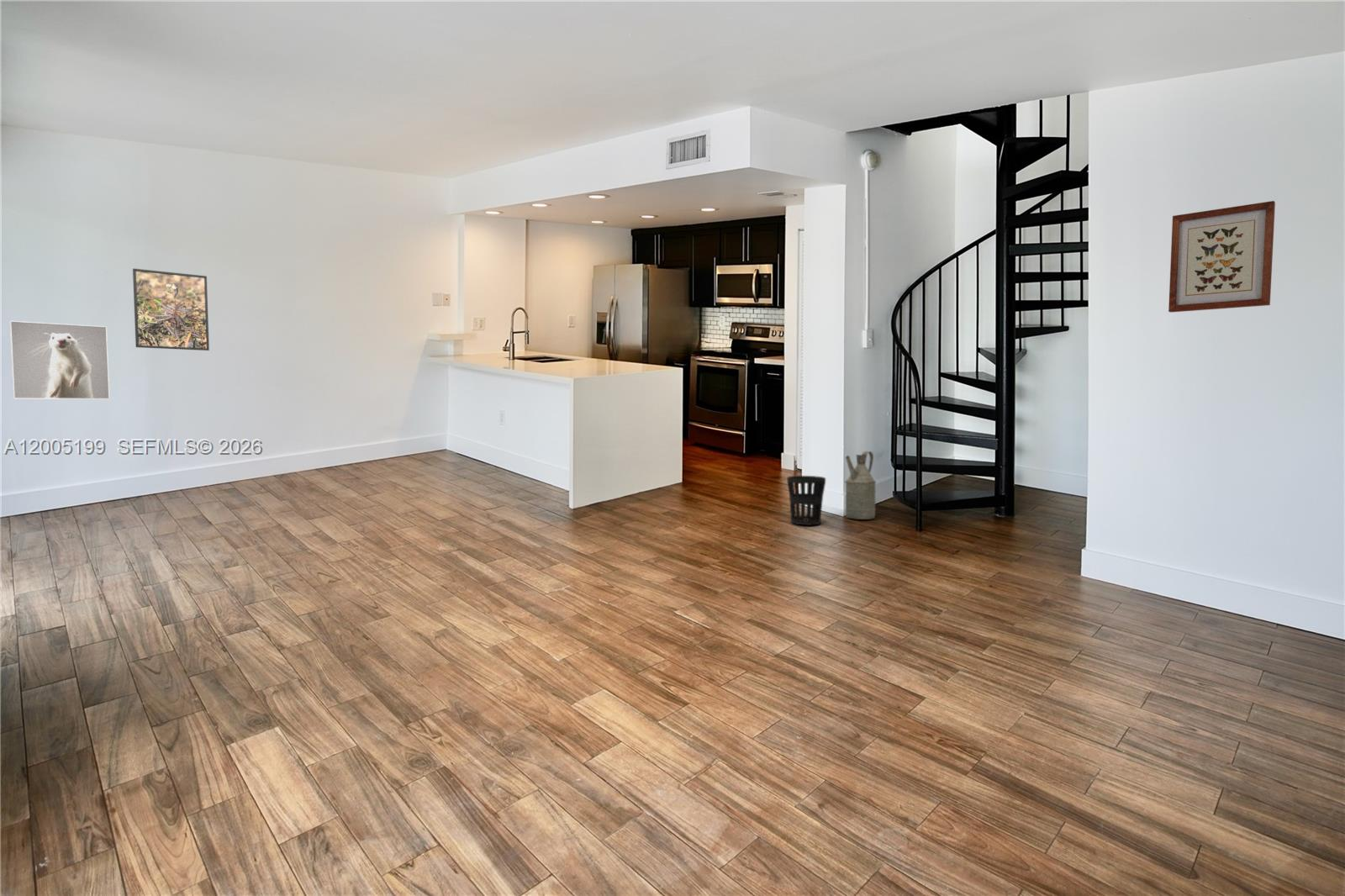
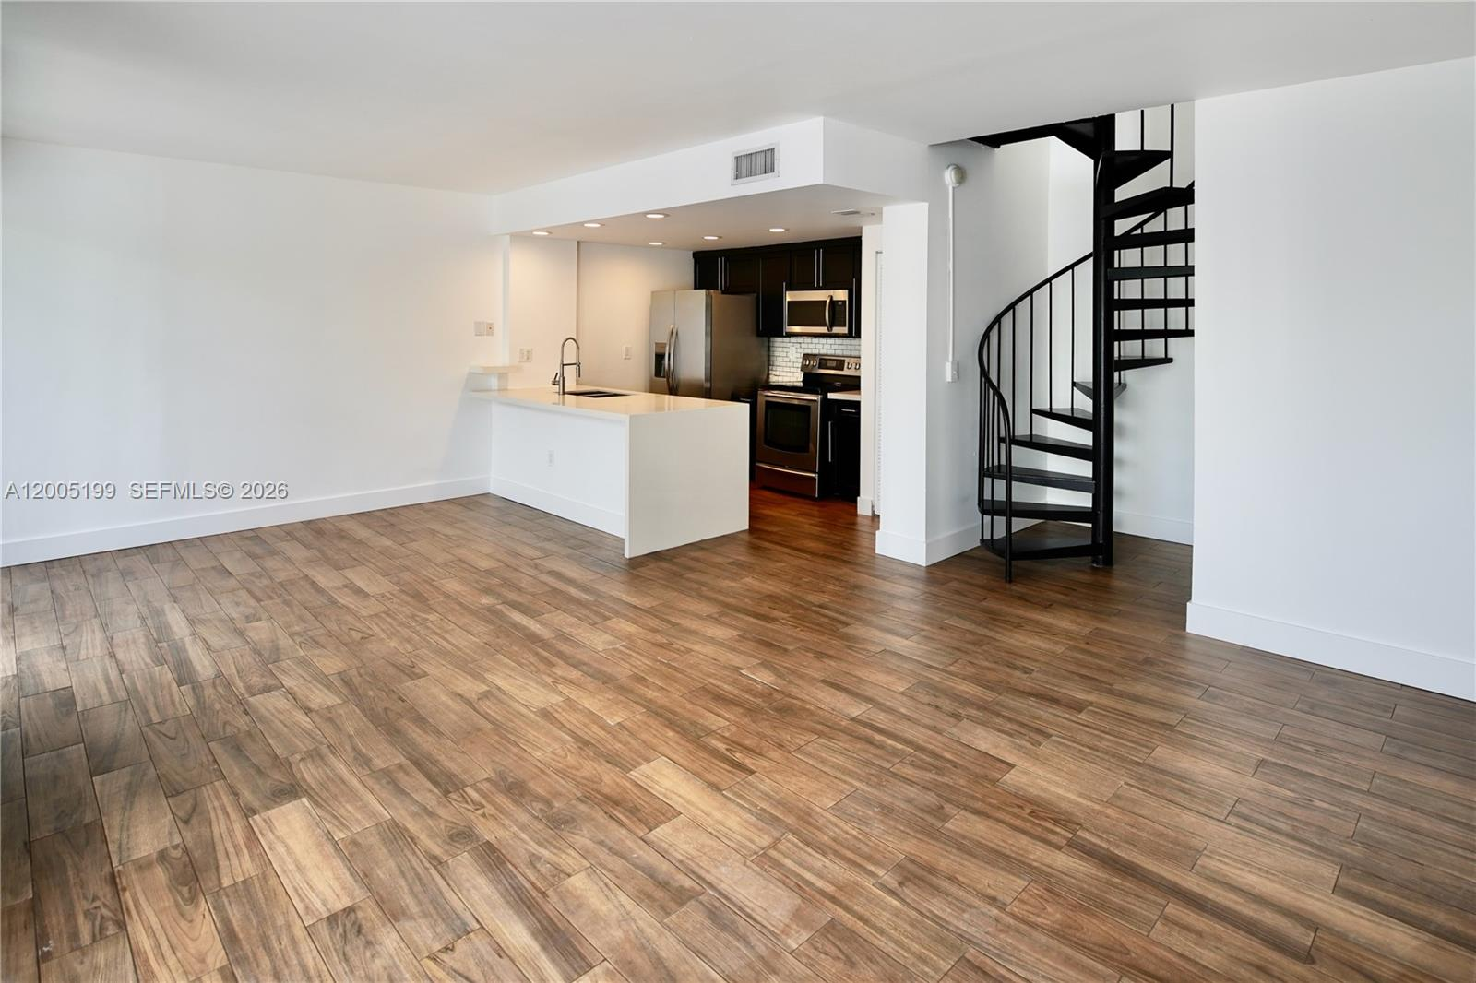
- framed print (171, 310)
- watering can (859, 484)
- wall art (1220, 259)
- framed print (61, 361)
- wastebasket (805, 499)
